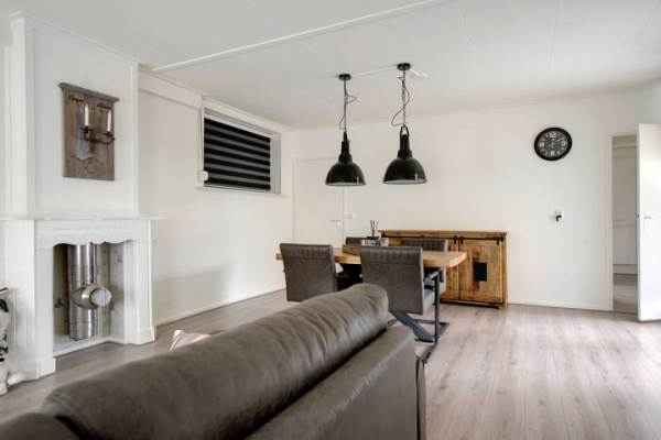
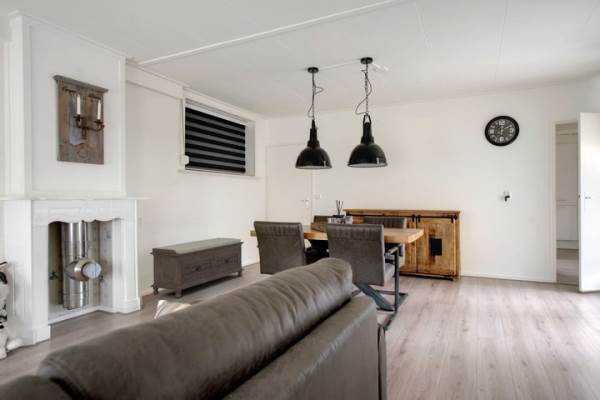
+ bench (201, 263)
